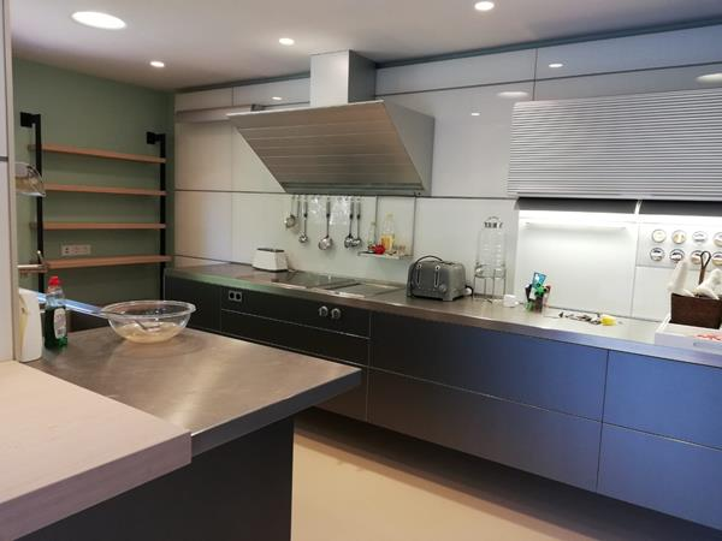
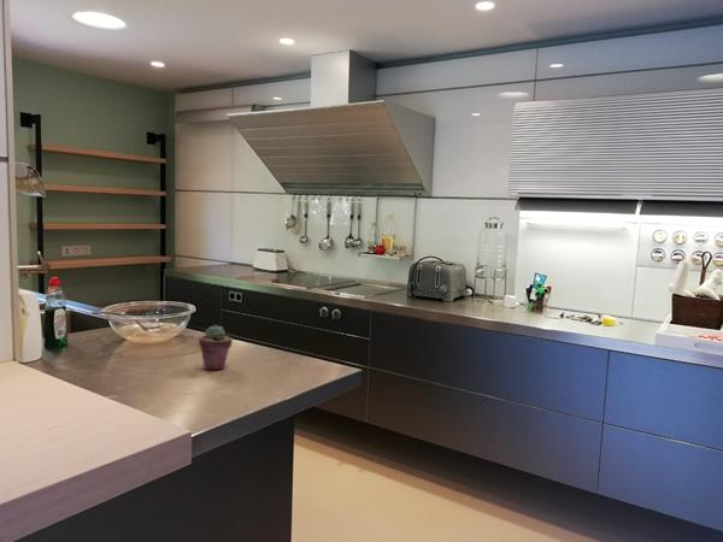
+ potted succulent (214, 346)
